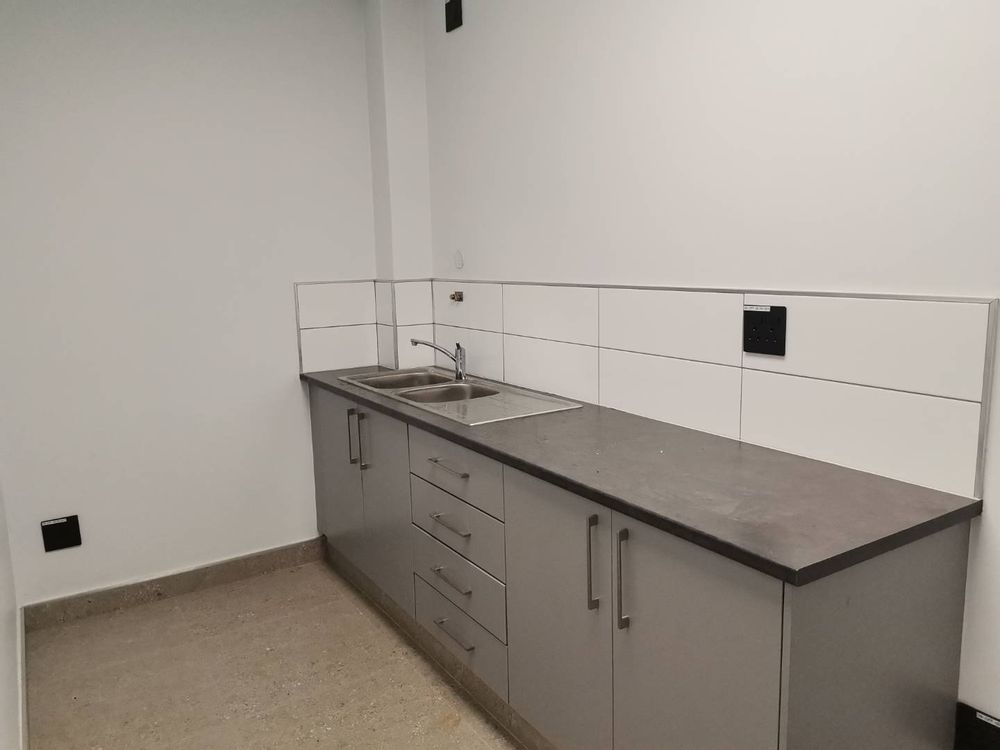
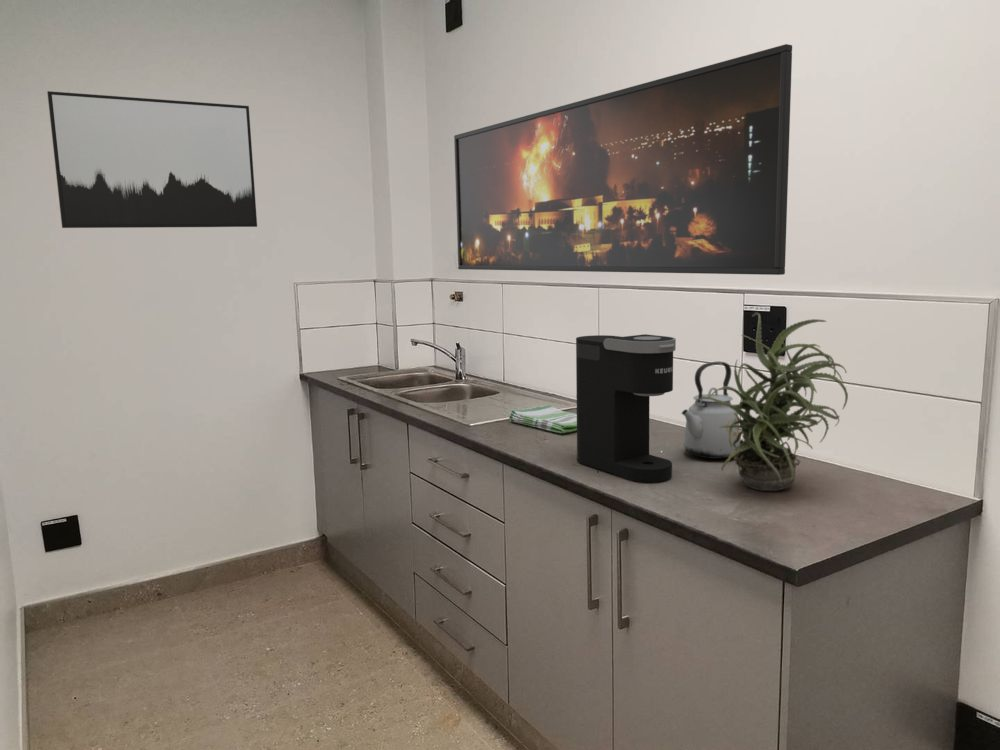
+ wall art (159, 164)
+ kettle (706, 410)
+ potted plant (782, 403)
+ dish towel (556, 417)
+ coffee maker (623, 402)
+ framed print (579, 188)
